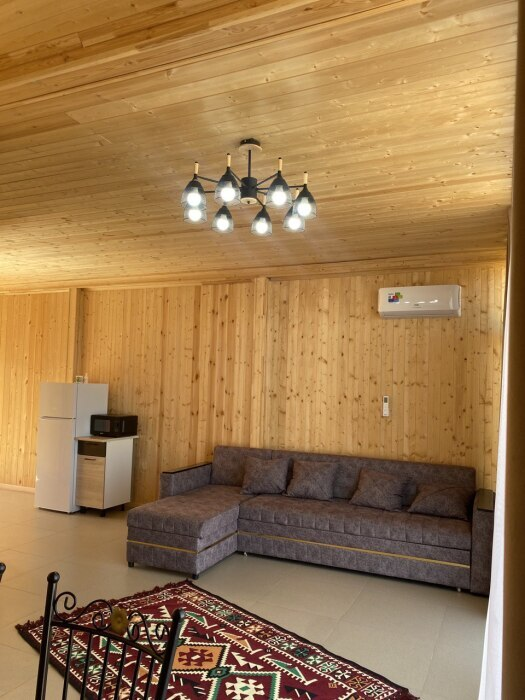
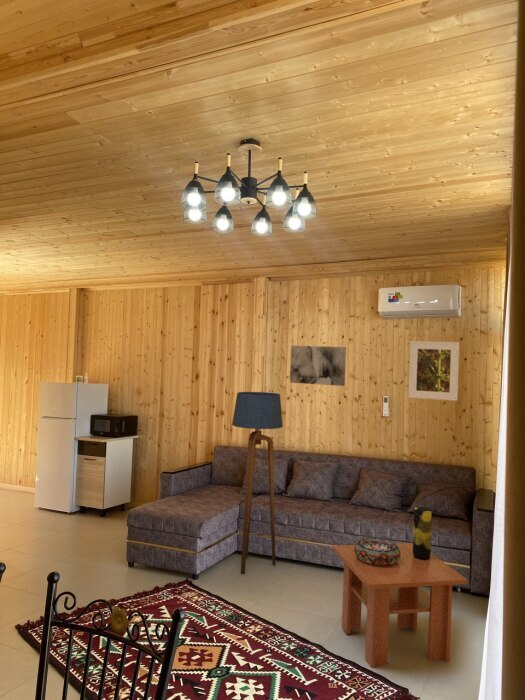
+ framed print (433, 370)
+ coffee table (393, 602)
+ vase (422, 532)
+ floor lamp (252, 480)
+ decorative bowl (377, 551)
+ wall art (317, 365)
